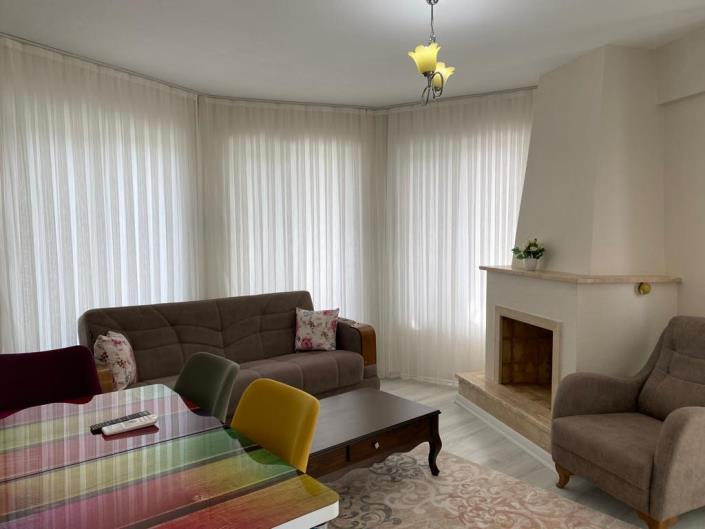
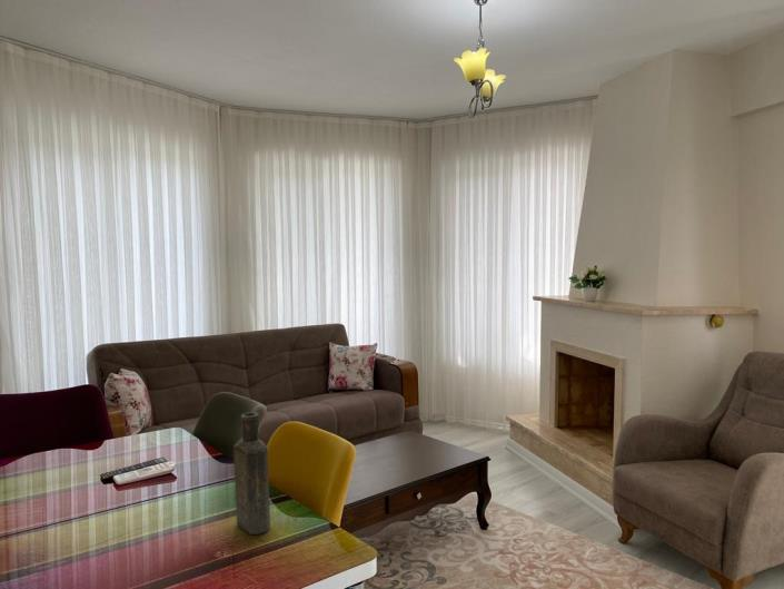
+ bottle (249, 469)
